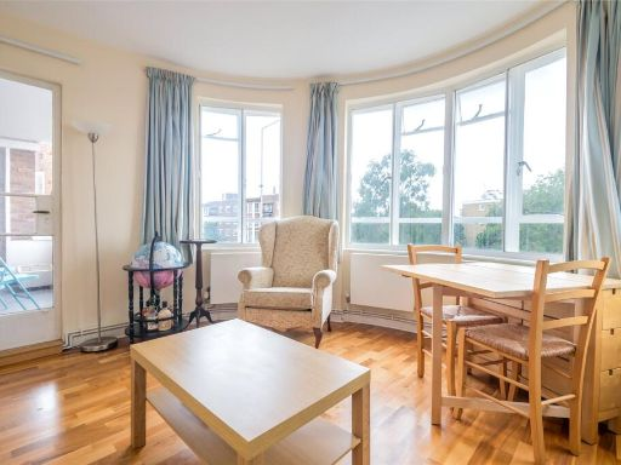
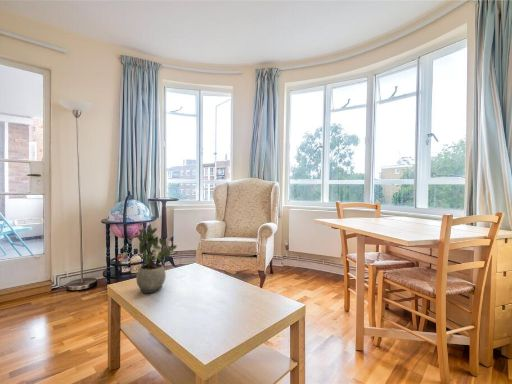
+ potted plant (155, 257)
